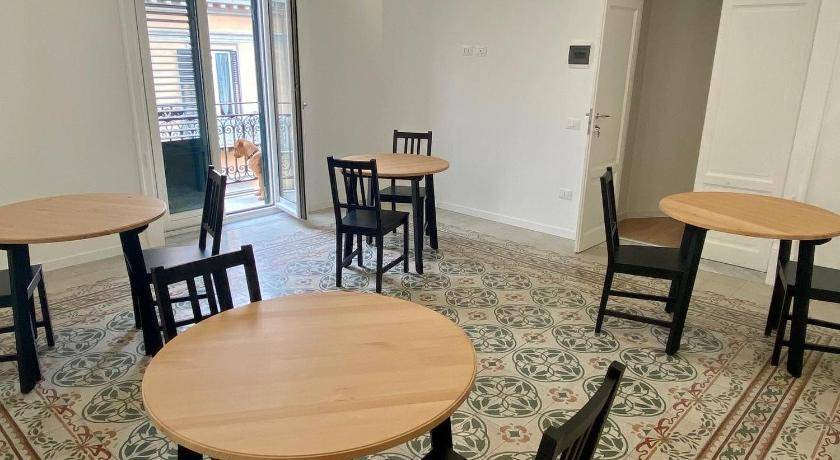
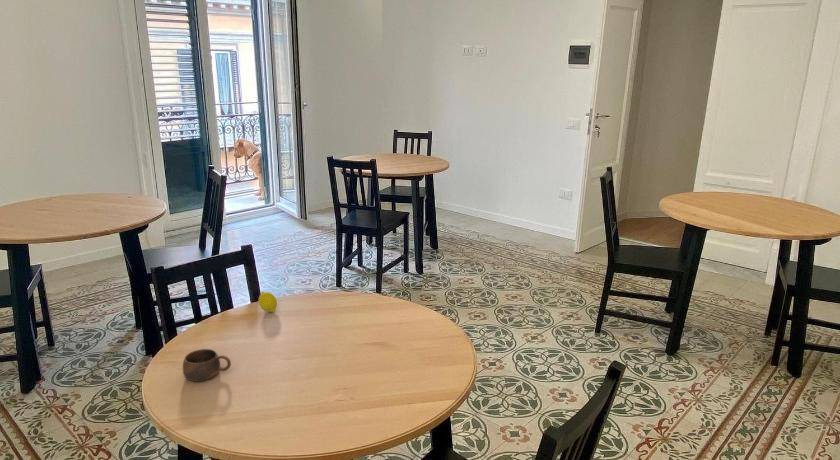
+ fruit (267, 301)
+ cup (206, 365)
